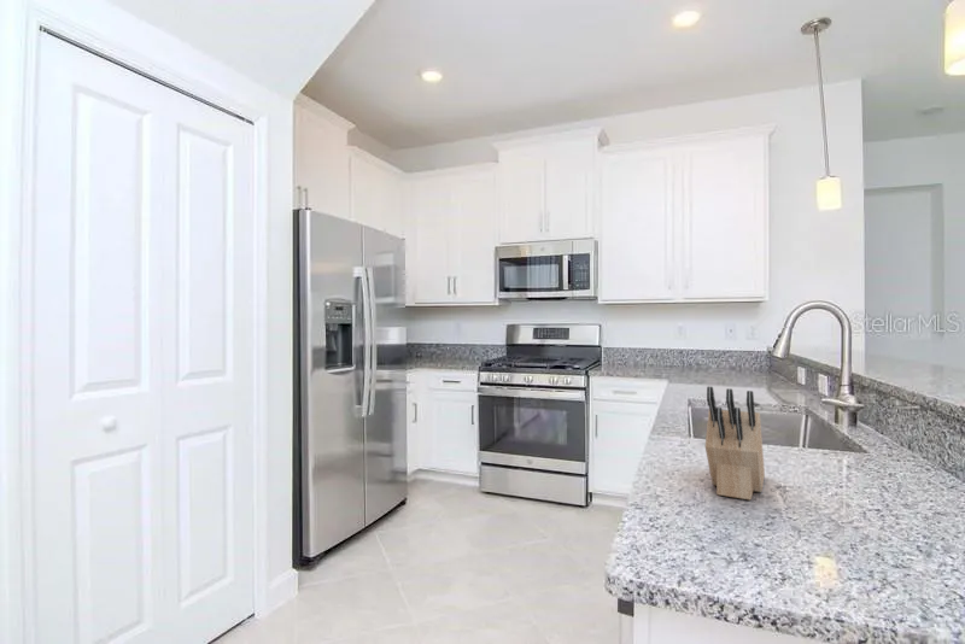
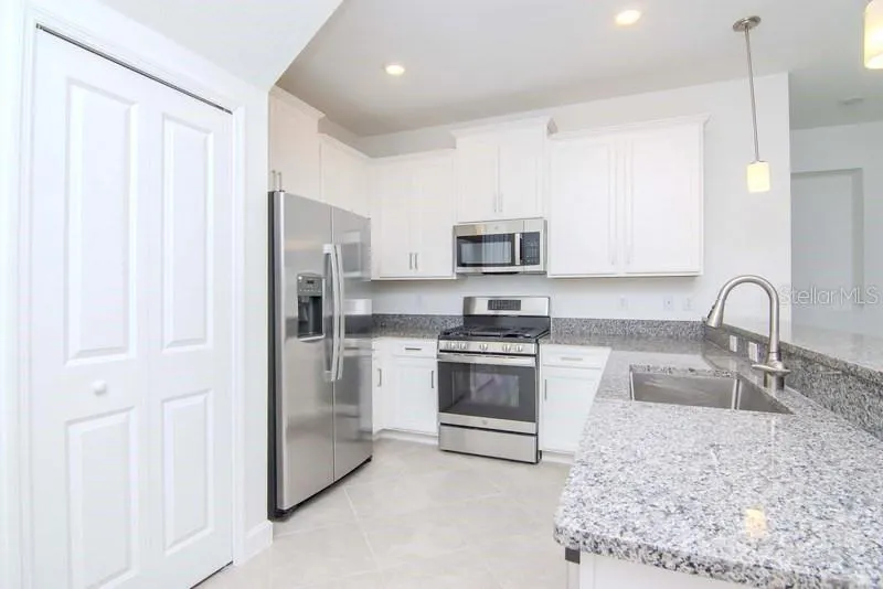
- knife block (735, 435)
